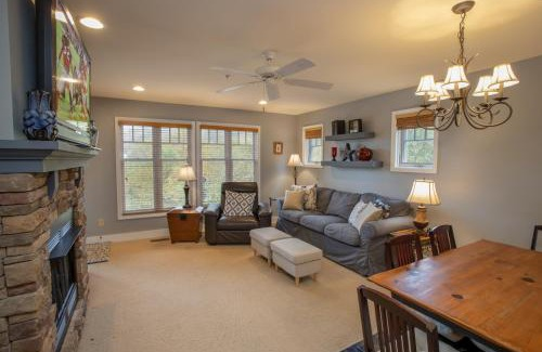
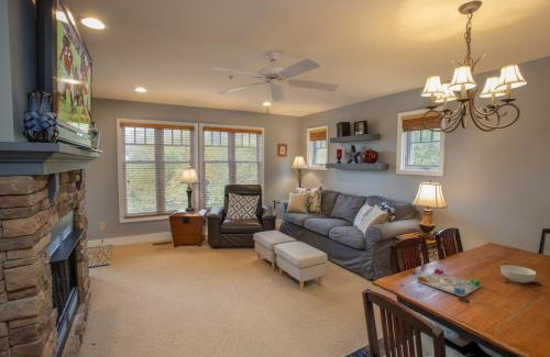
+ board game (448, 280)
+ cereal bowl (517, 275)
